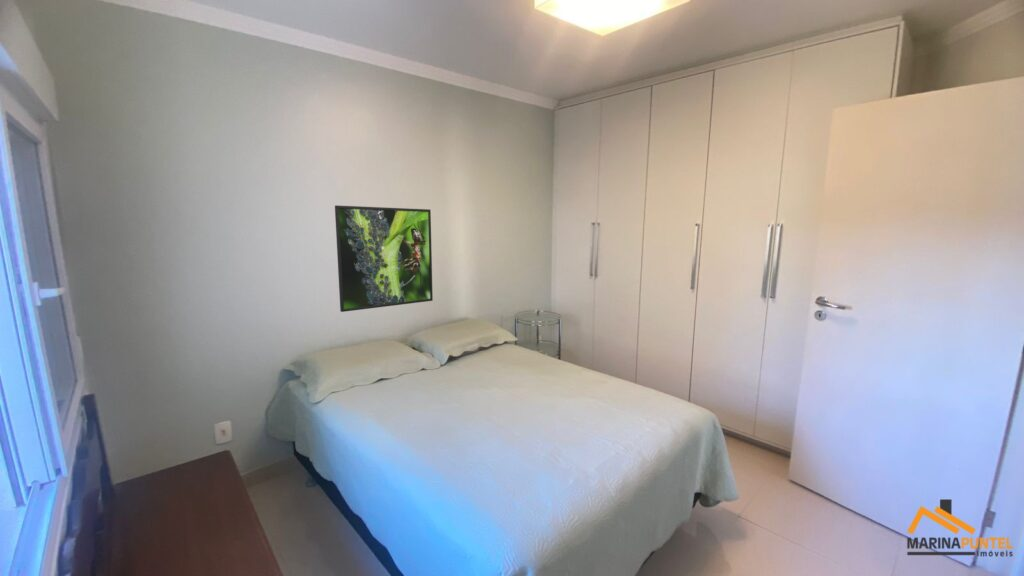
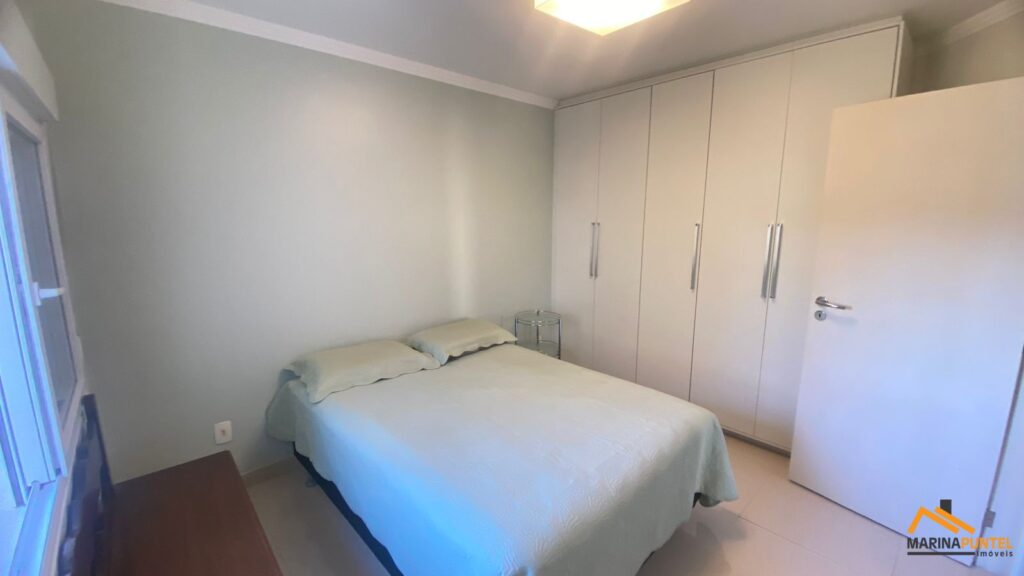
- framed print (388, 257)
